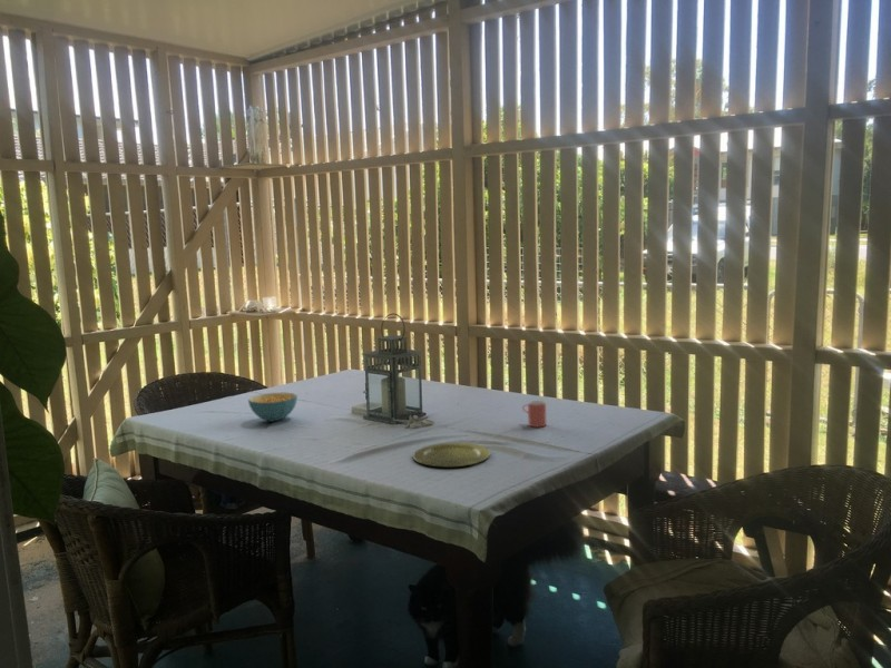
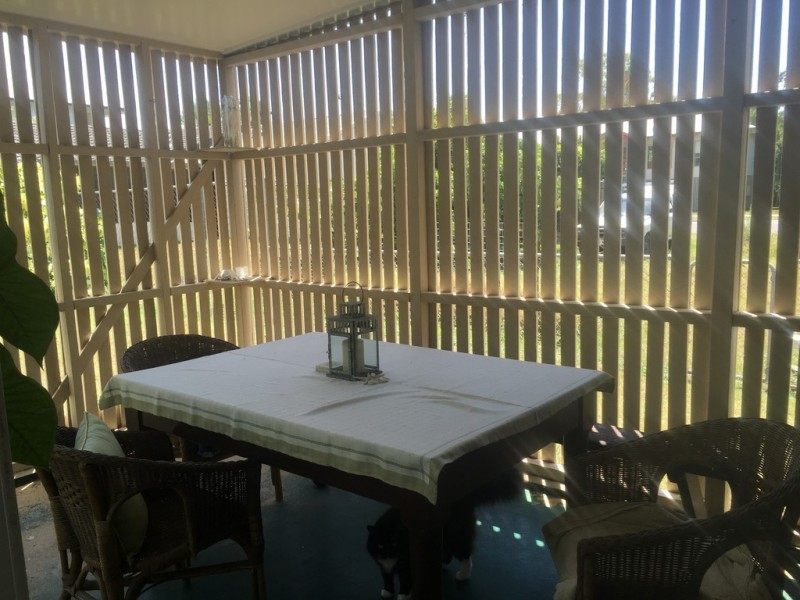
- plate (451, 454)
- cereal bowl (273, 409)
- cup (533, 413)
